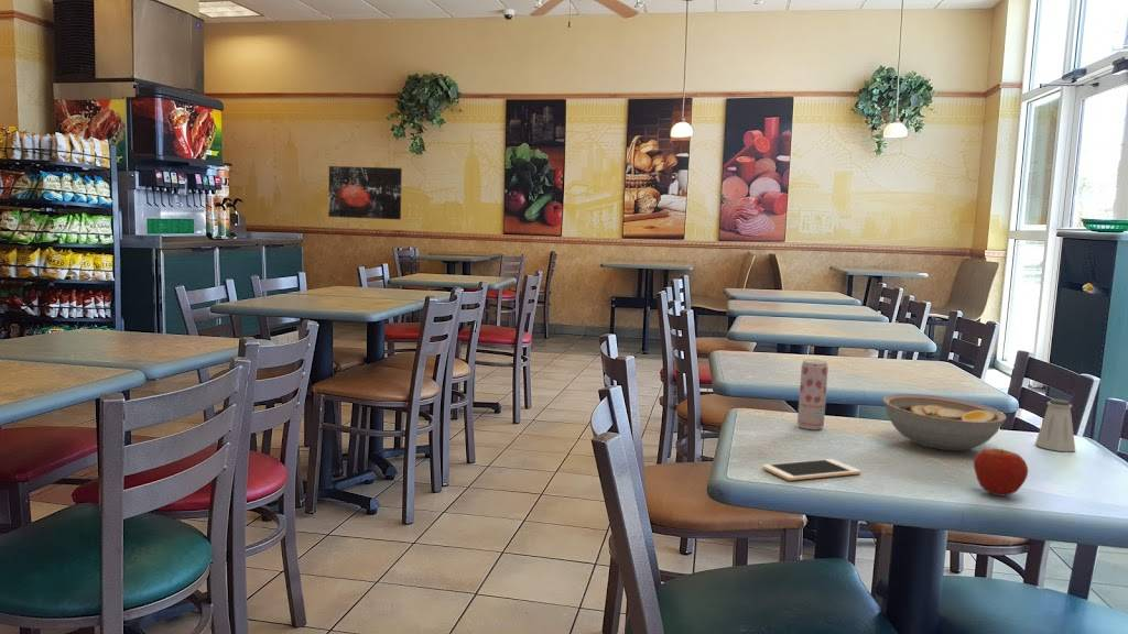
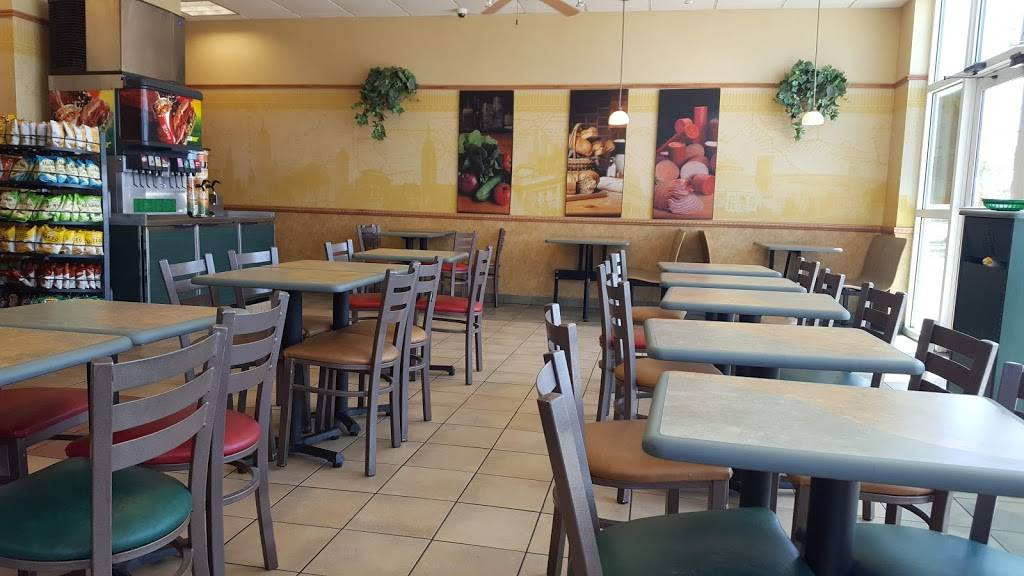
- beverage can (812, 394)
- saltshaker (1056, 423)
- apple (999, 470)
- wall art (365, 193)
- cell phone (811, 469)
- bowl (941, 424)
